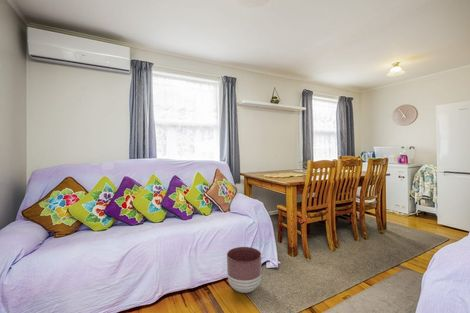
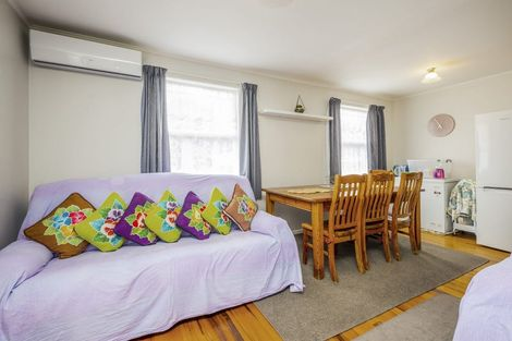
- planter (244, 271)
